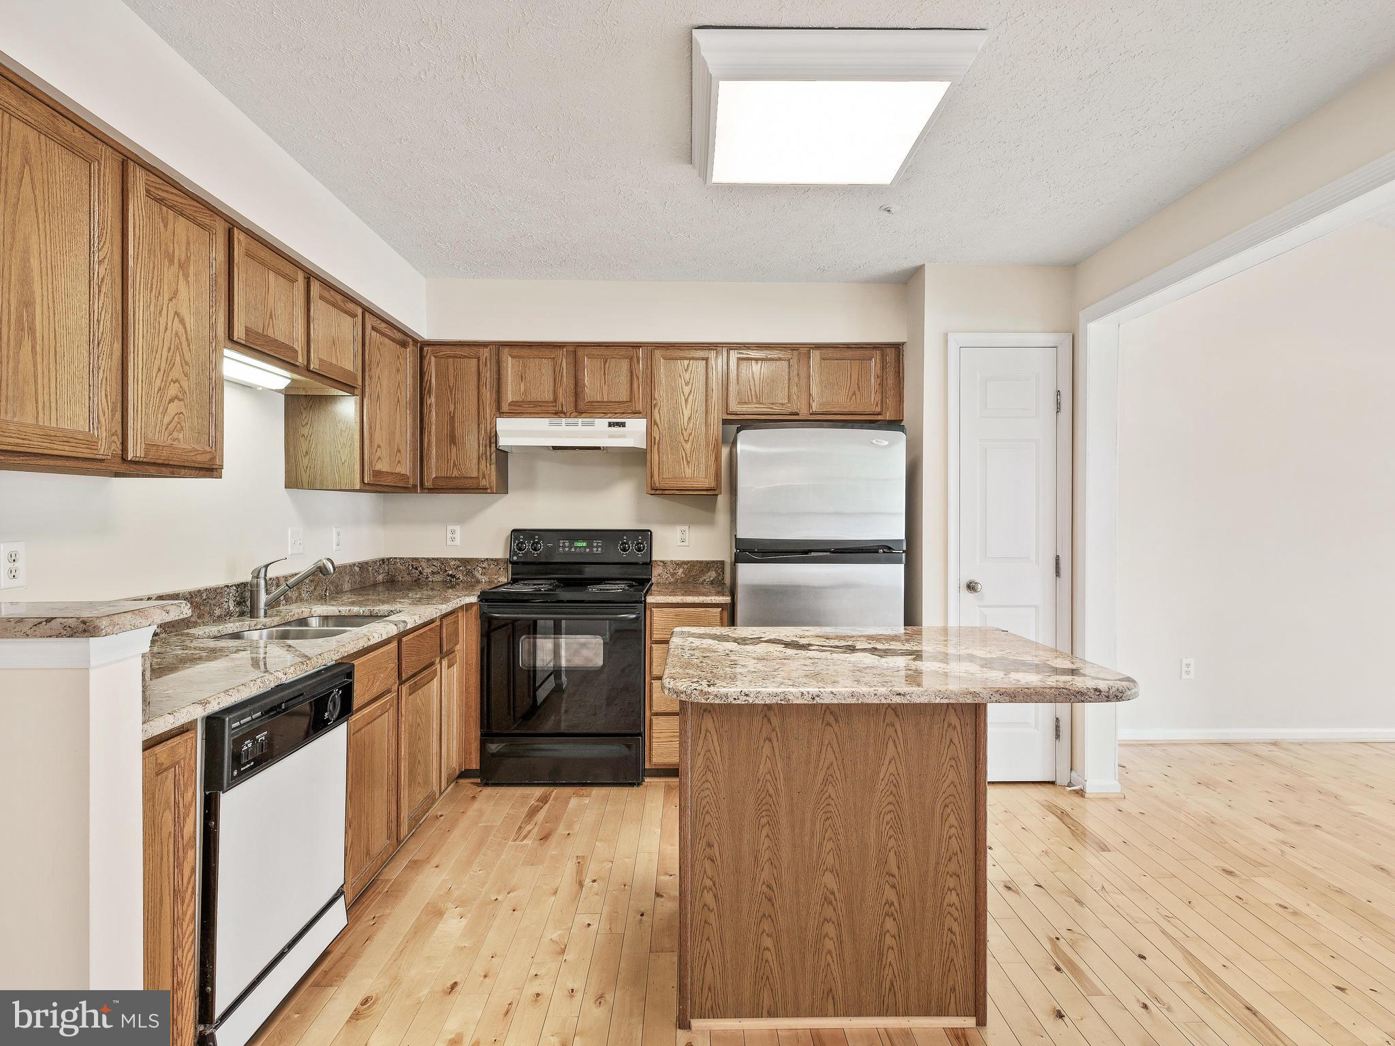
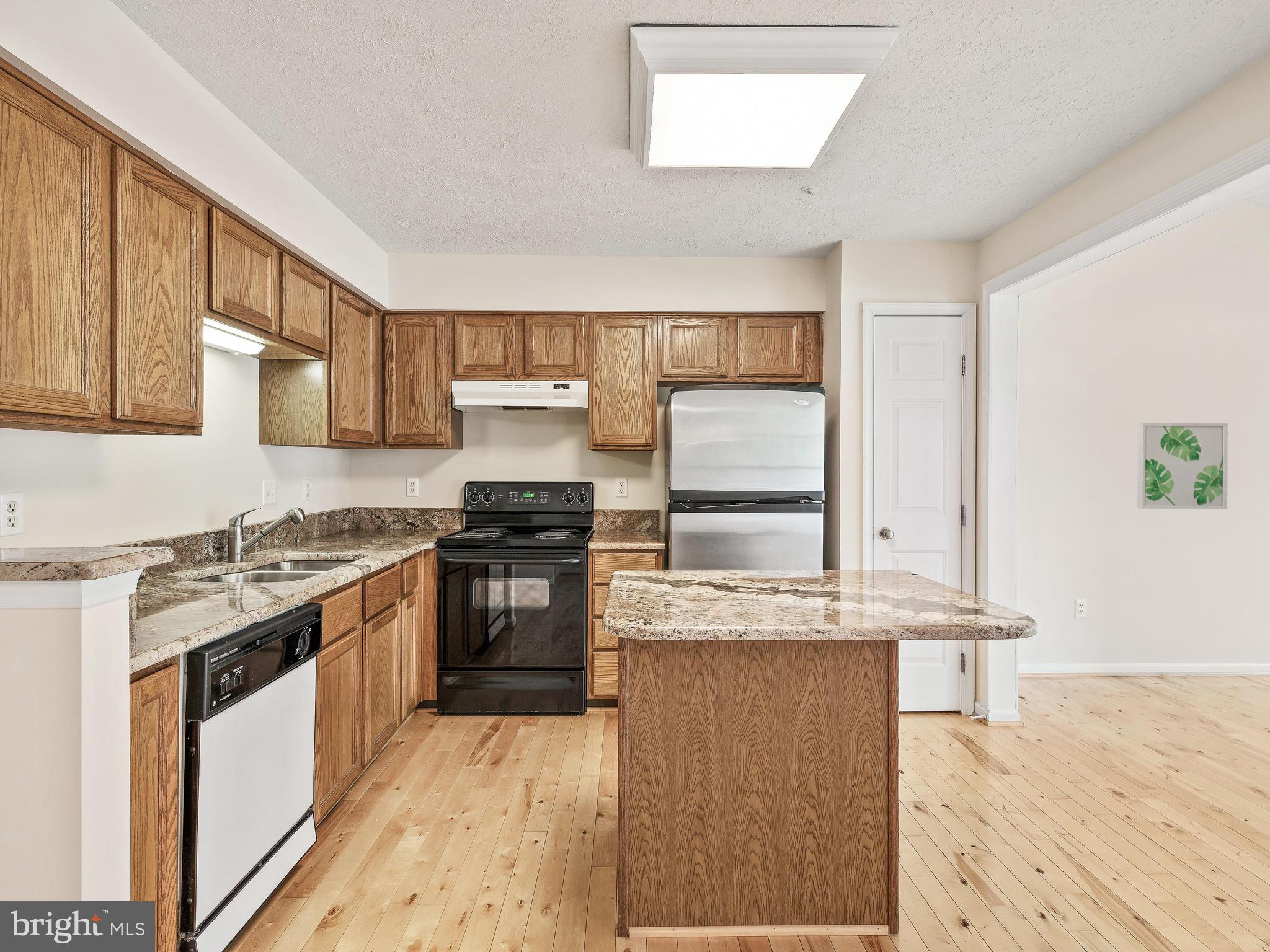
+ wall art (1182, 465)
